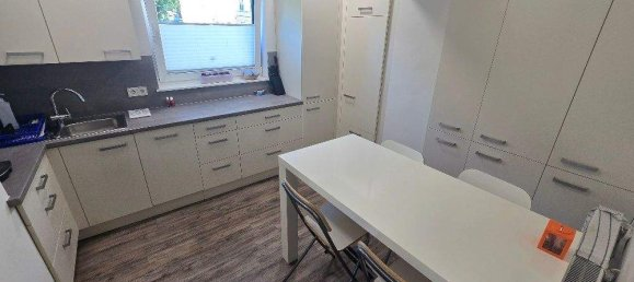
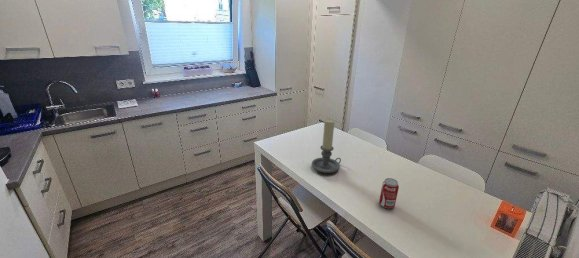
+ beverage can (388, 193)
+ candle holder (329, 144)
